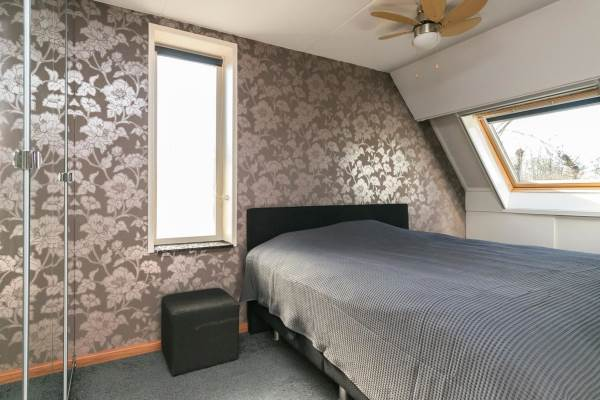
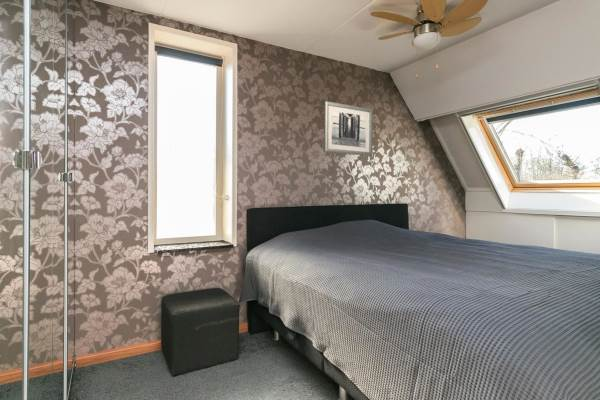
+ wall art (349, 129)
